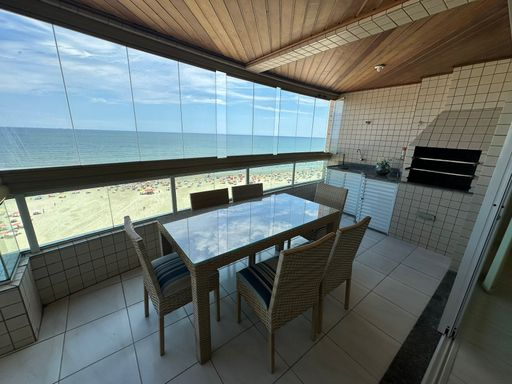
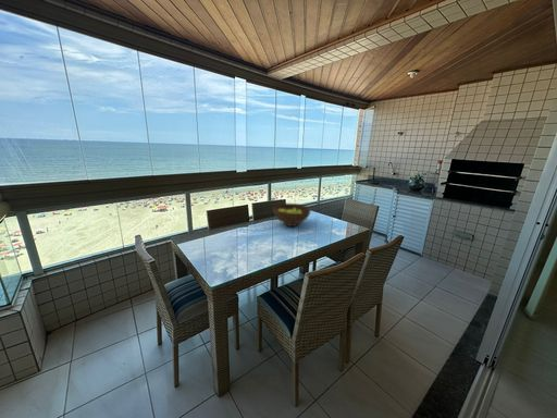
+ fruit bowl (290, 216)
